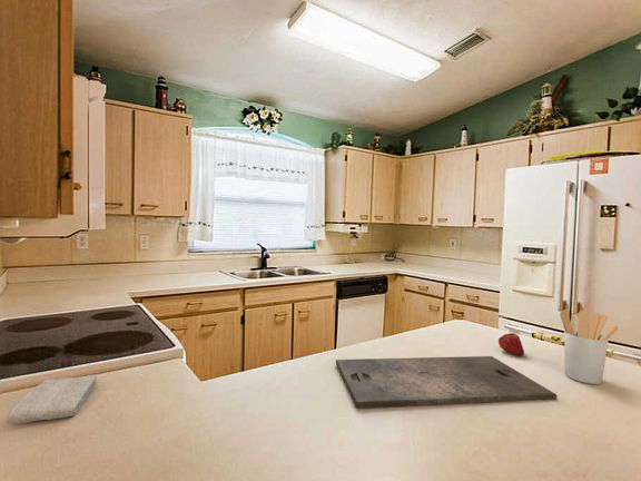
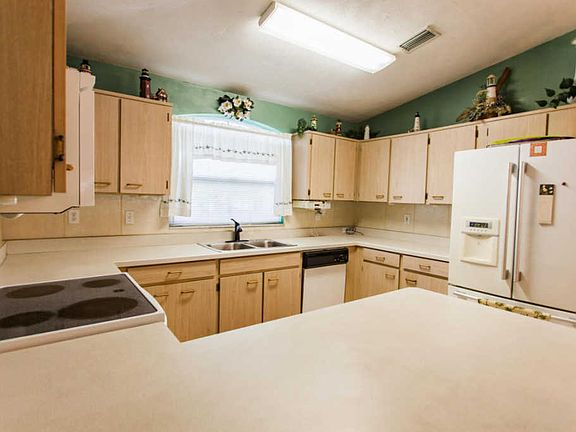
- utensil holder (586, 343)
- washcloth (58, 395)
- fruit (510, 342)
- cutting board (435, 377)
